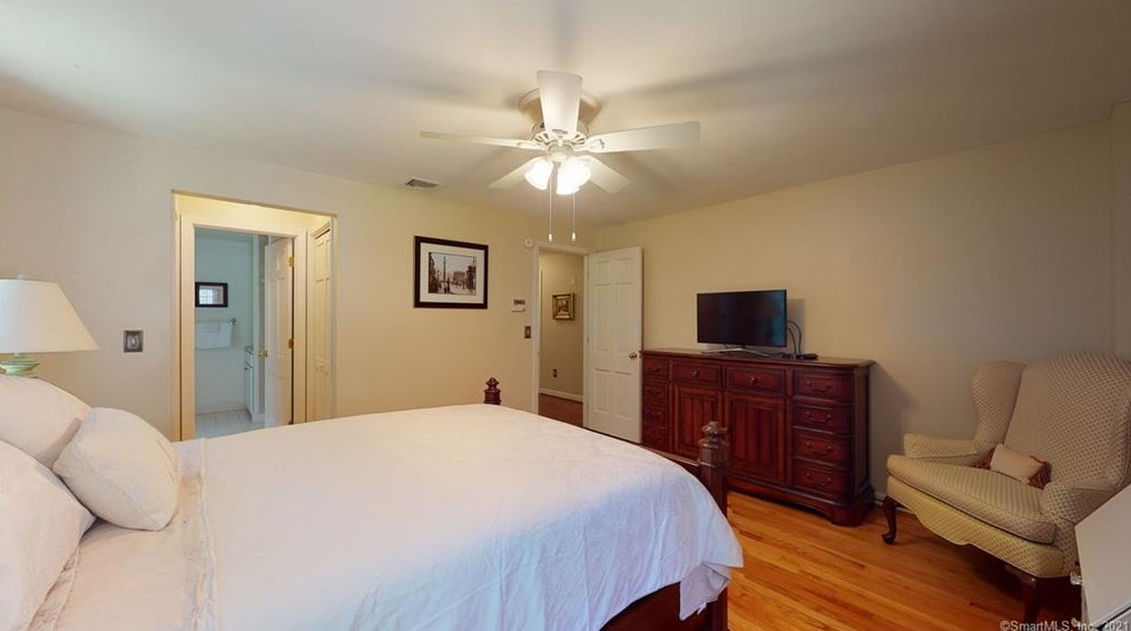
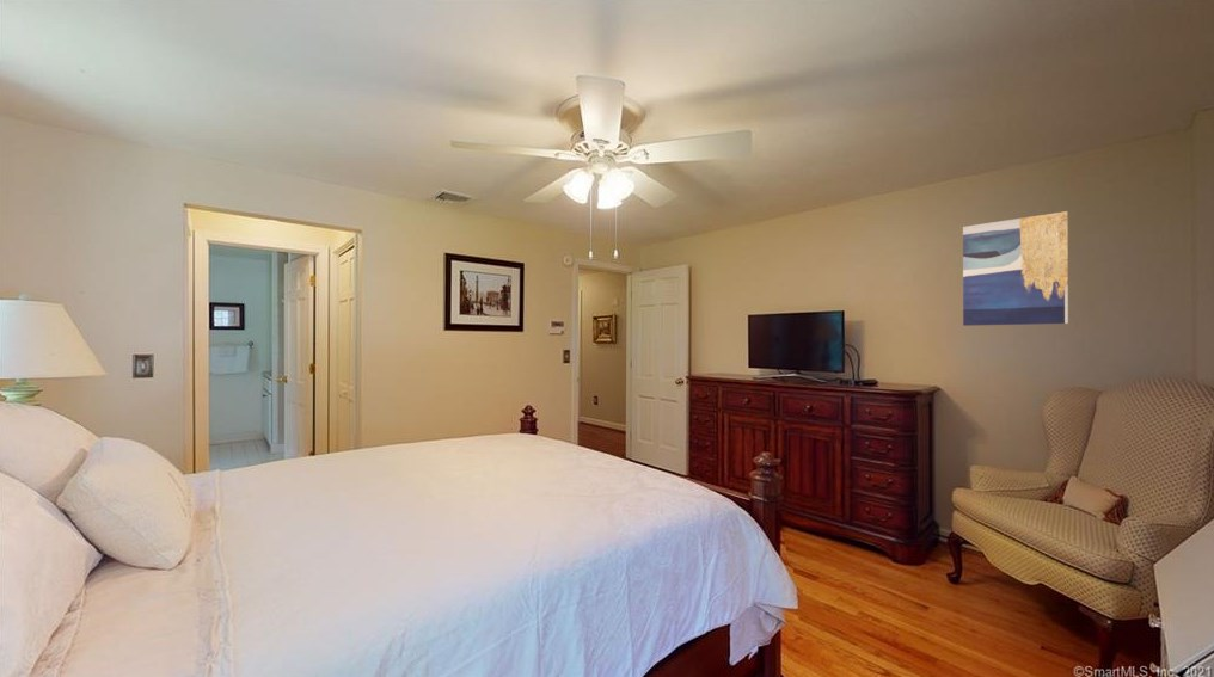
+ wall art (1012, 271)
